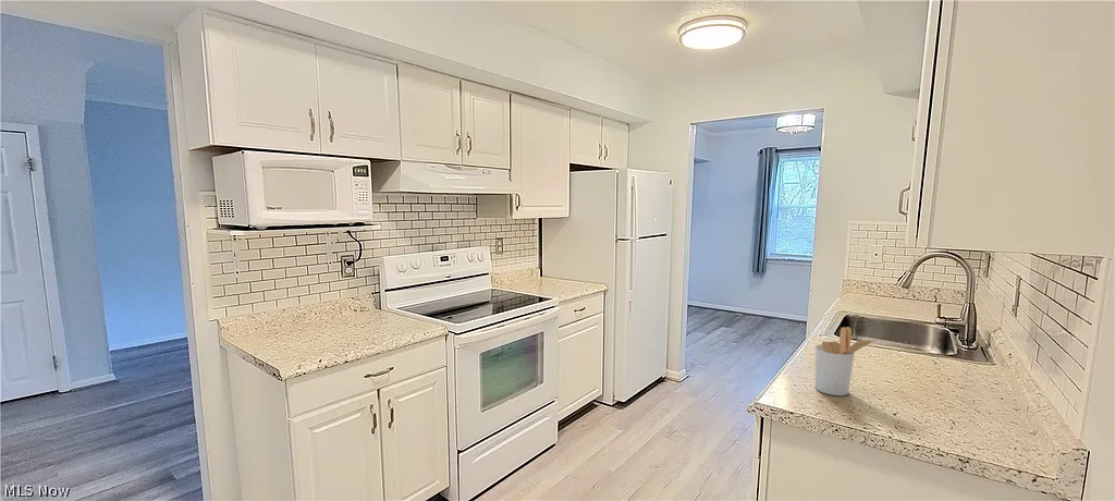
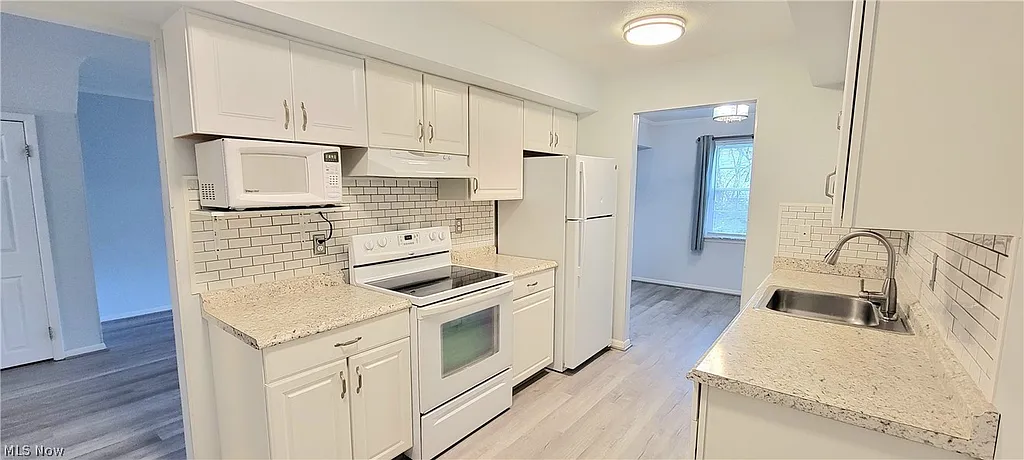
- utensil holder (843, 362)
